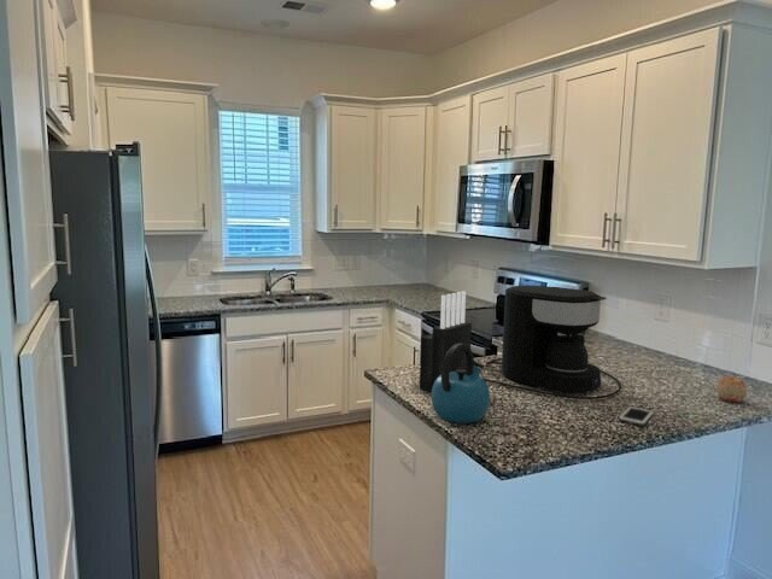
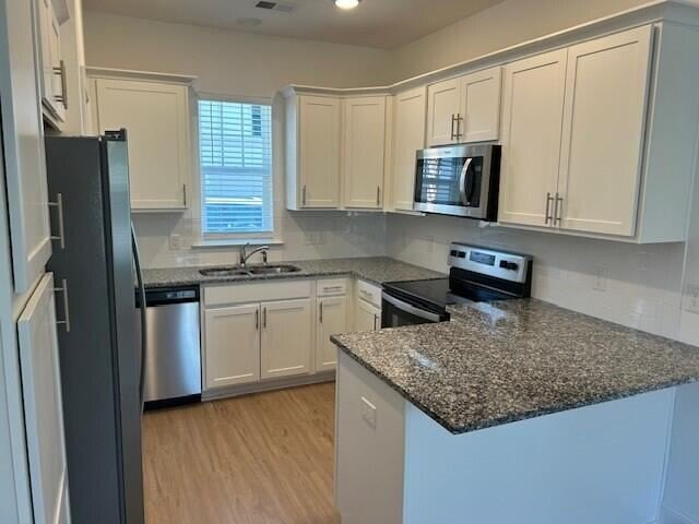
- coffee maker (546, 333)
- kettle (462, 379)
- apple (731, 388)
- cell phone (636, 415)
- knife block (443, 339)
